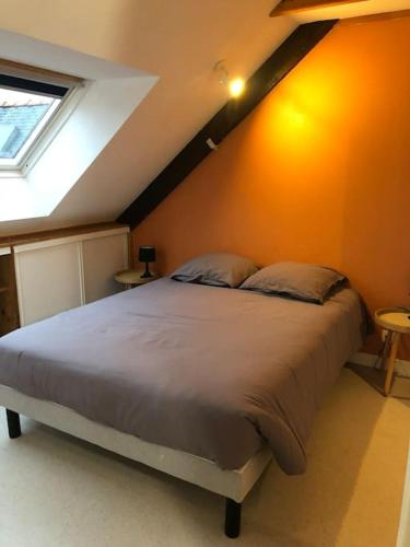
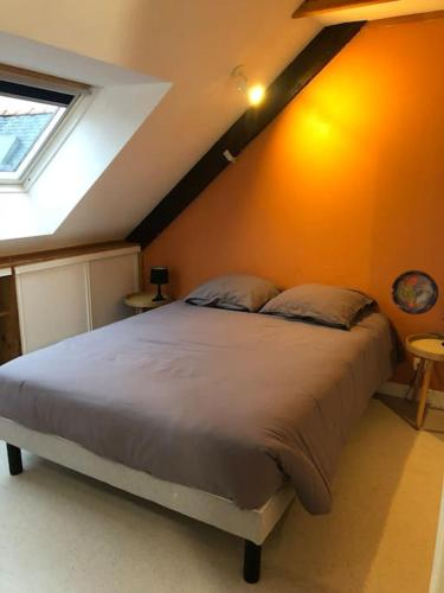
+ decorative plate (414, 292)
